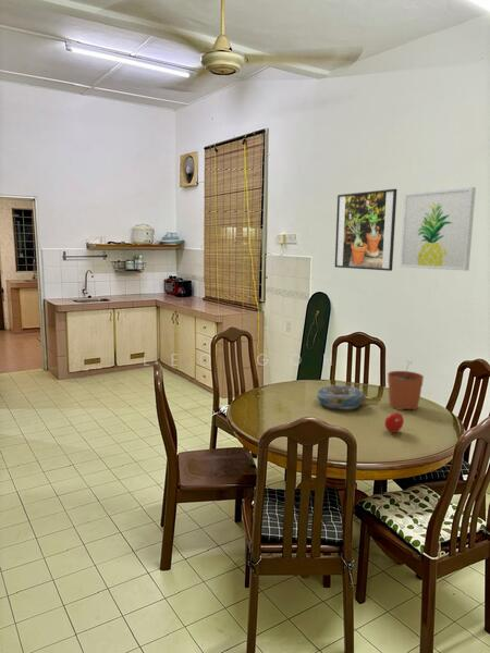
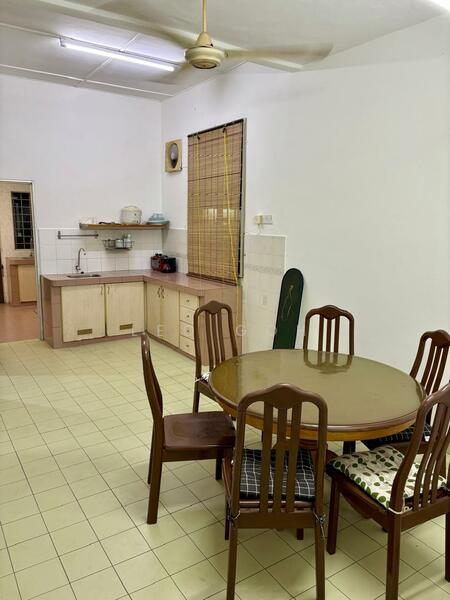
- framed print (363, 231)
- wall art (434, 230)
- plant pot (404, 382)
- decorative bowl (340, 396)
- fruit (394, 420)
